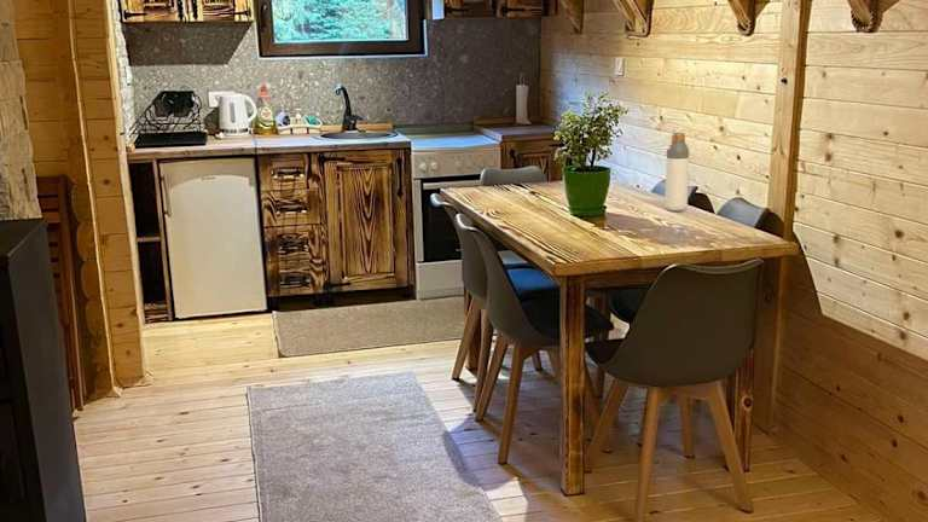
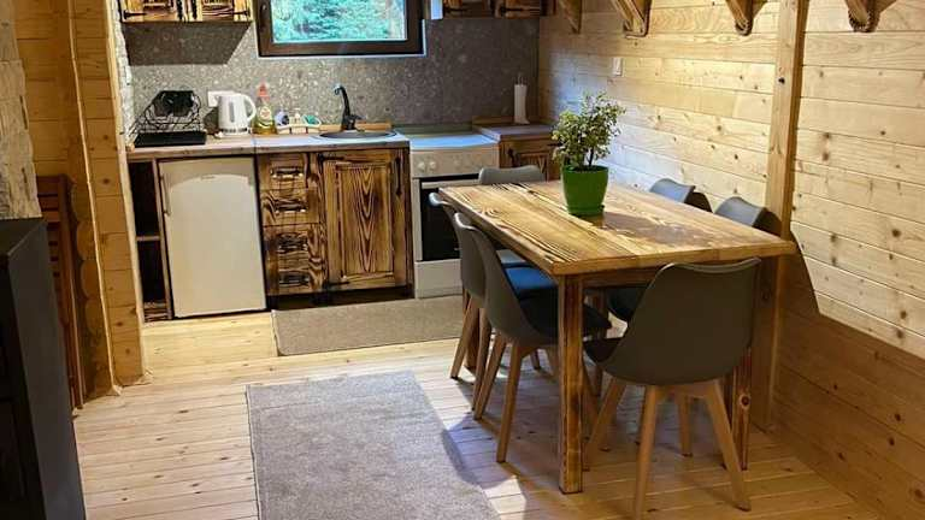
- bottle (677, 172)
